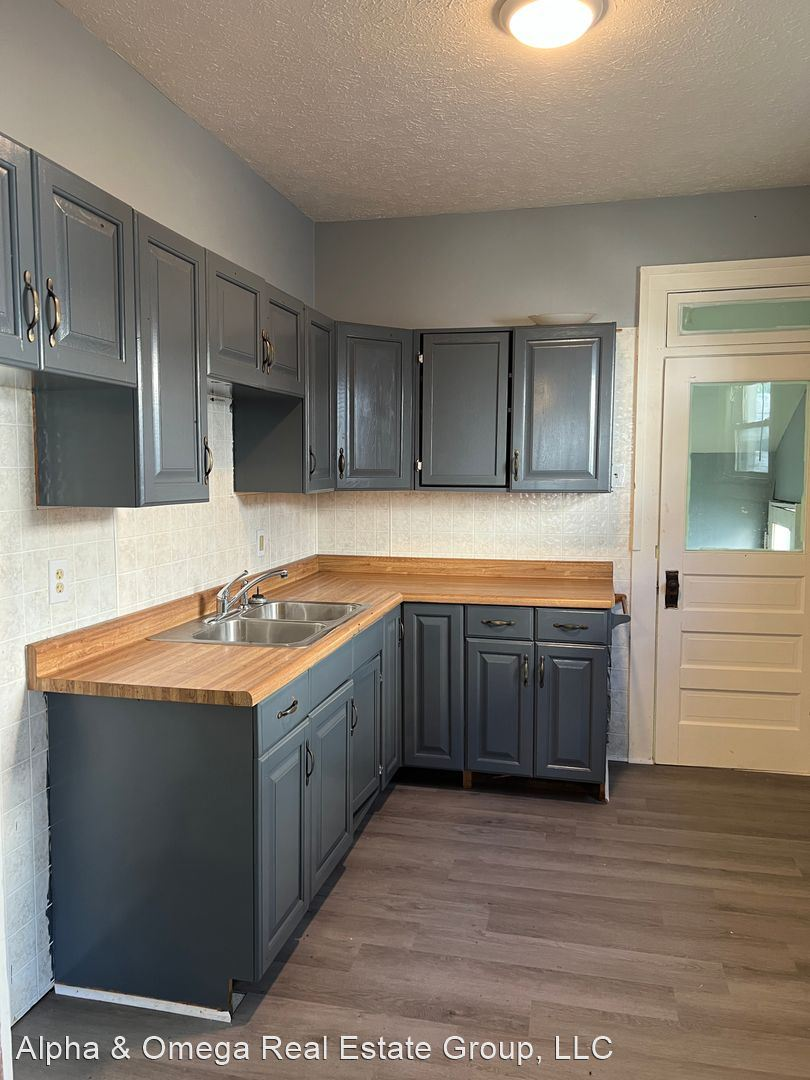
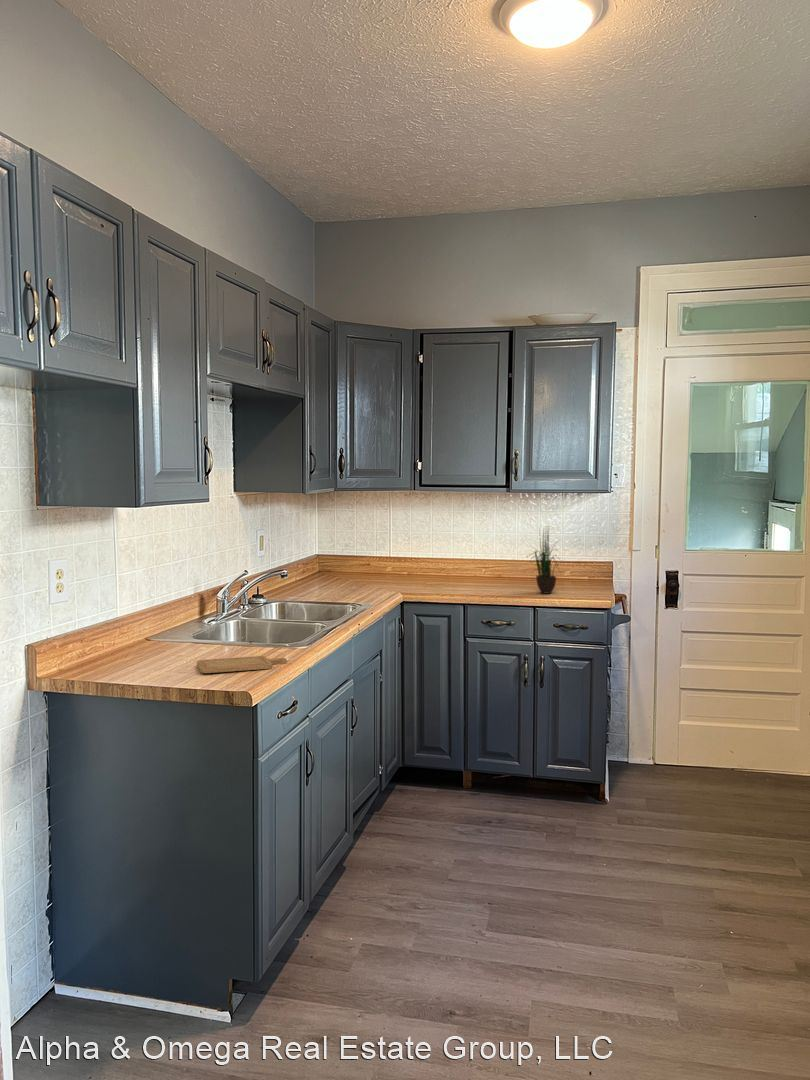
+ chopping board (243, 663)
+ potted plant (544, 553)
